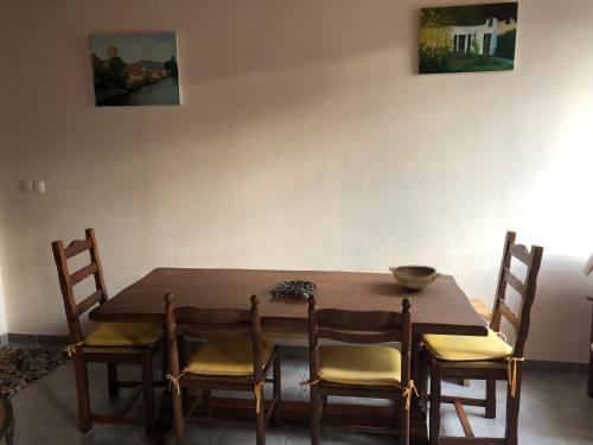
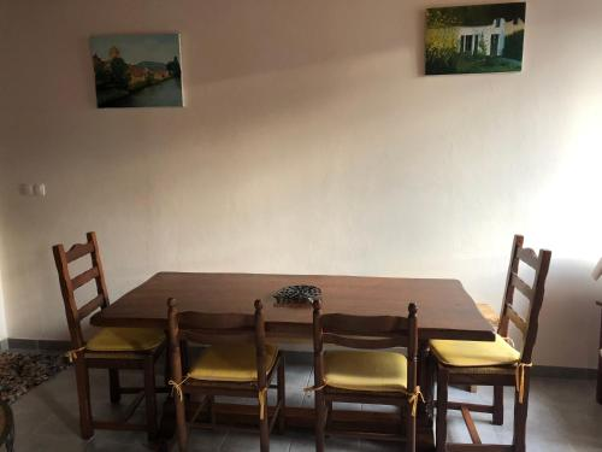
- bowl (414, 279)
